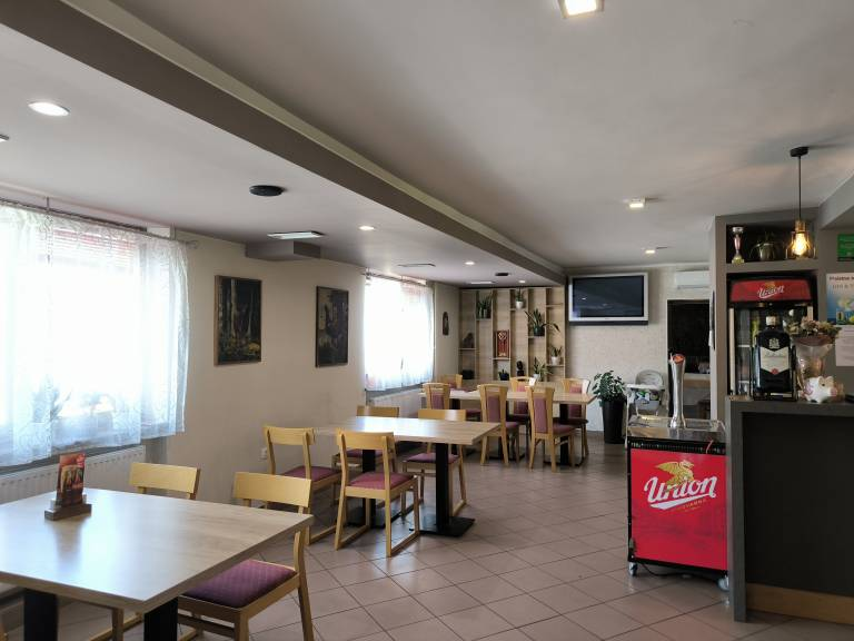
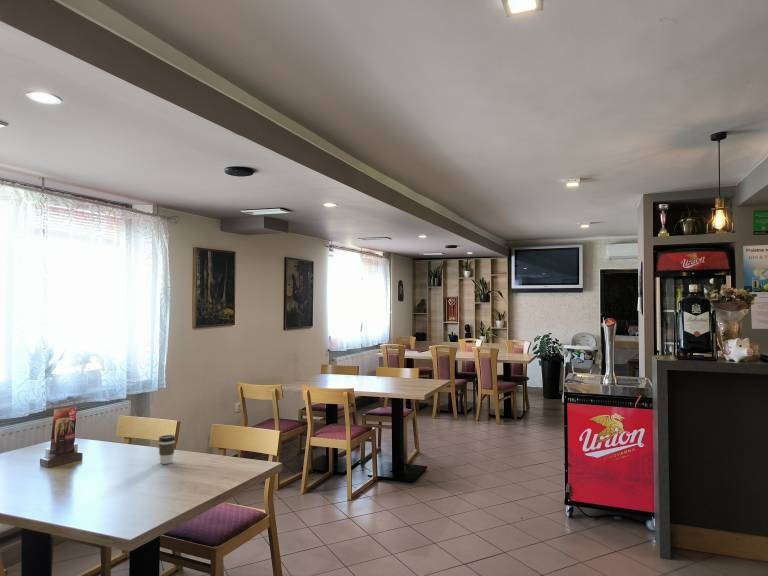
+ coffee cup (166, 449)
